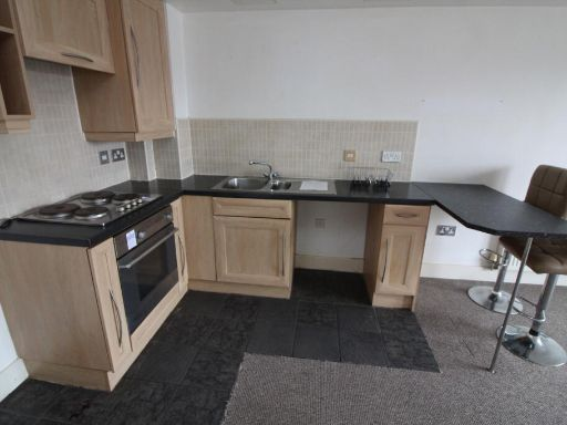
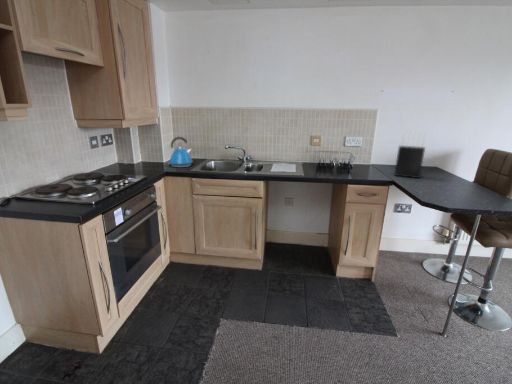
+ kettle (179, 151)
+ knife block (410, 153)
